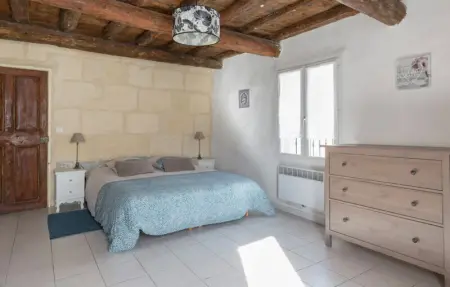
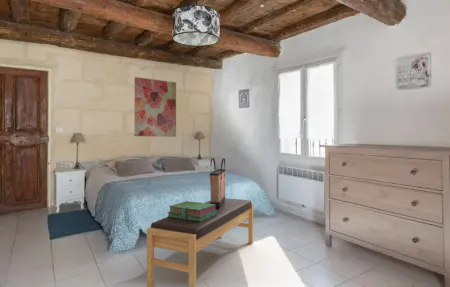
+ shopping bag (218, 181)
+ stack of books (192, 210)
+ wall art (156, 108)
+ bench (209, 236)
